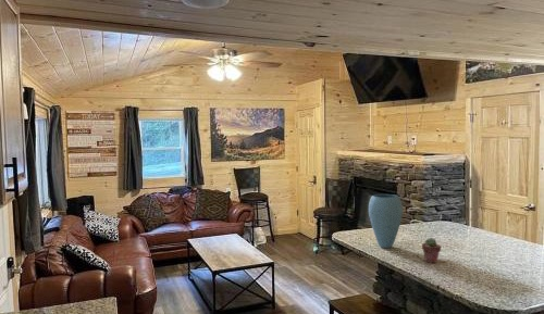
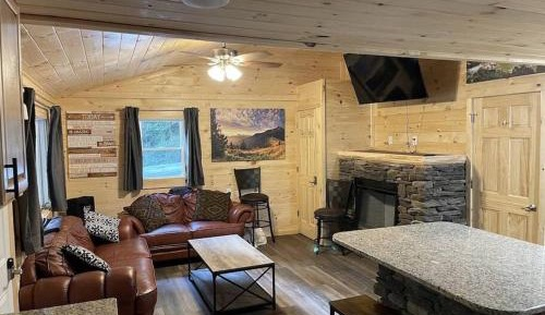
- vase (385, 221)
- potted succulent (431, 249)
